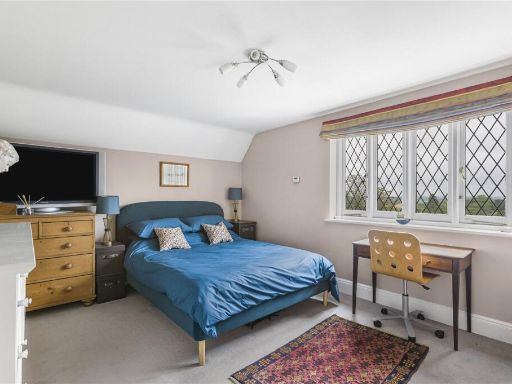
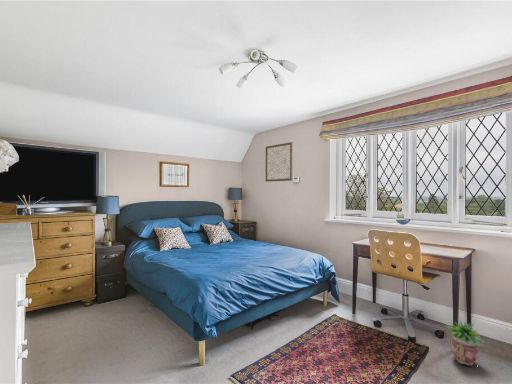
+ potted plant (464, 340)
+ wall art (279, 161)
